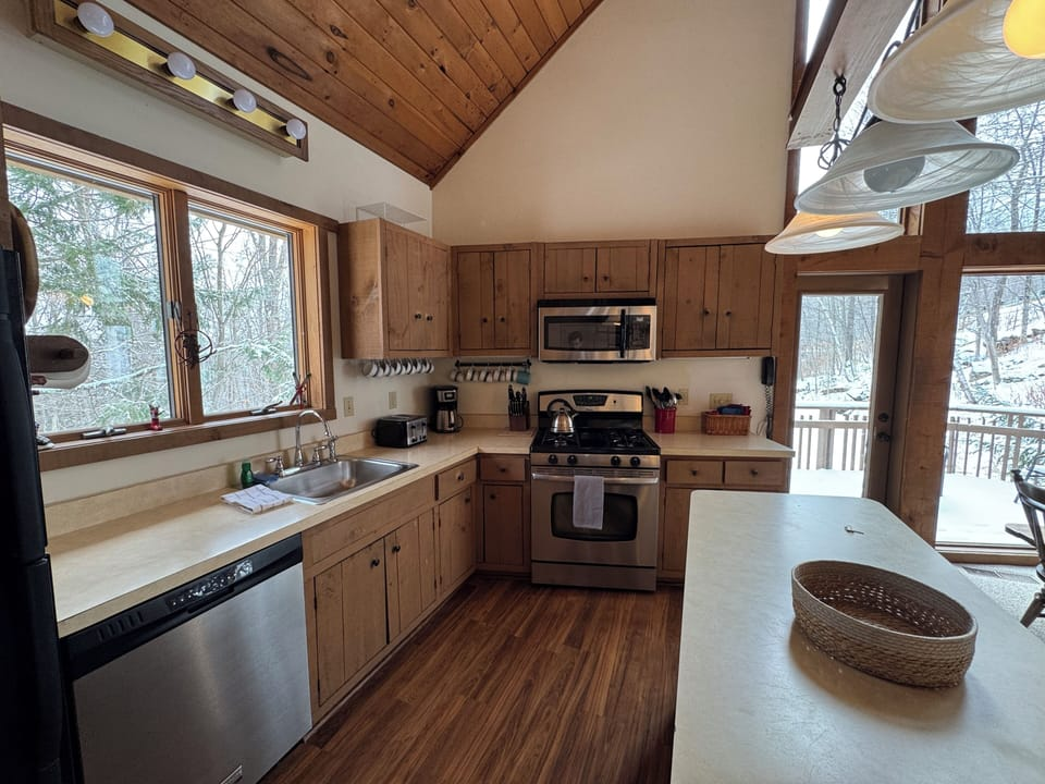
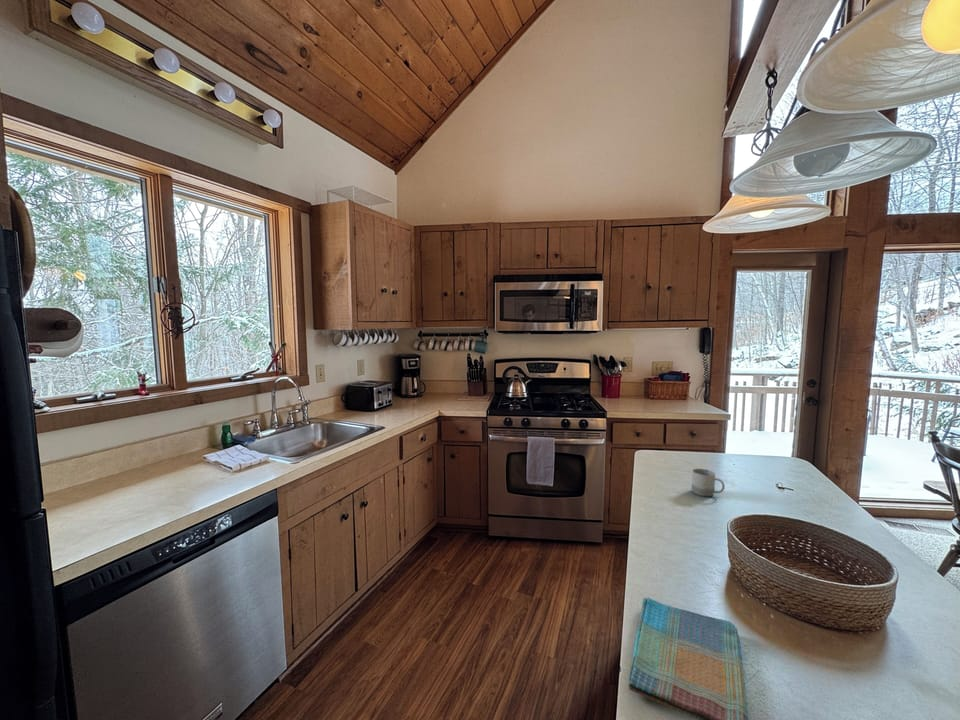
+ dish towel (686, 654)
+ cup (708, 483)
